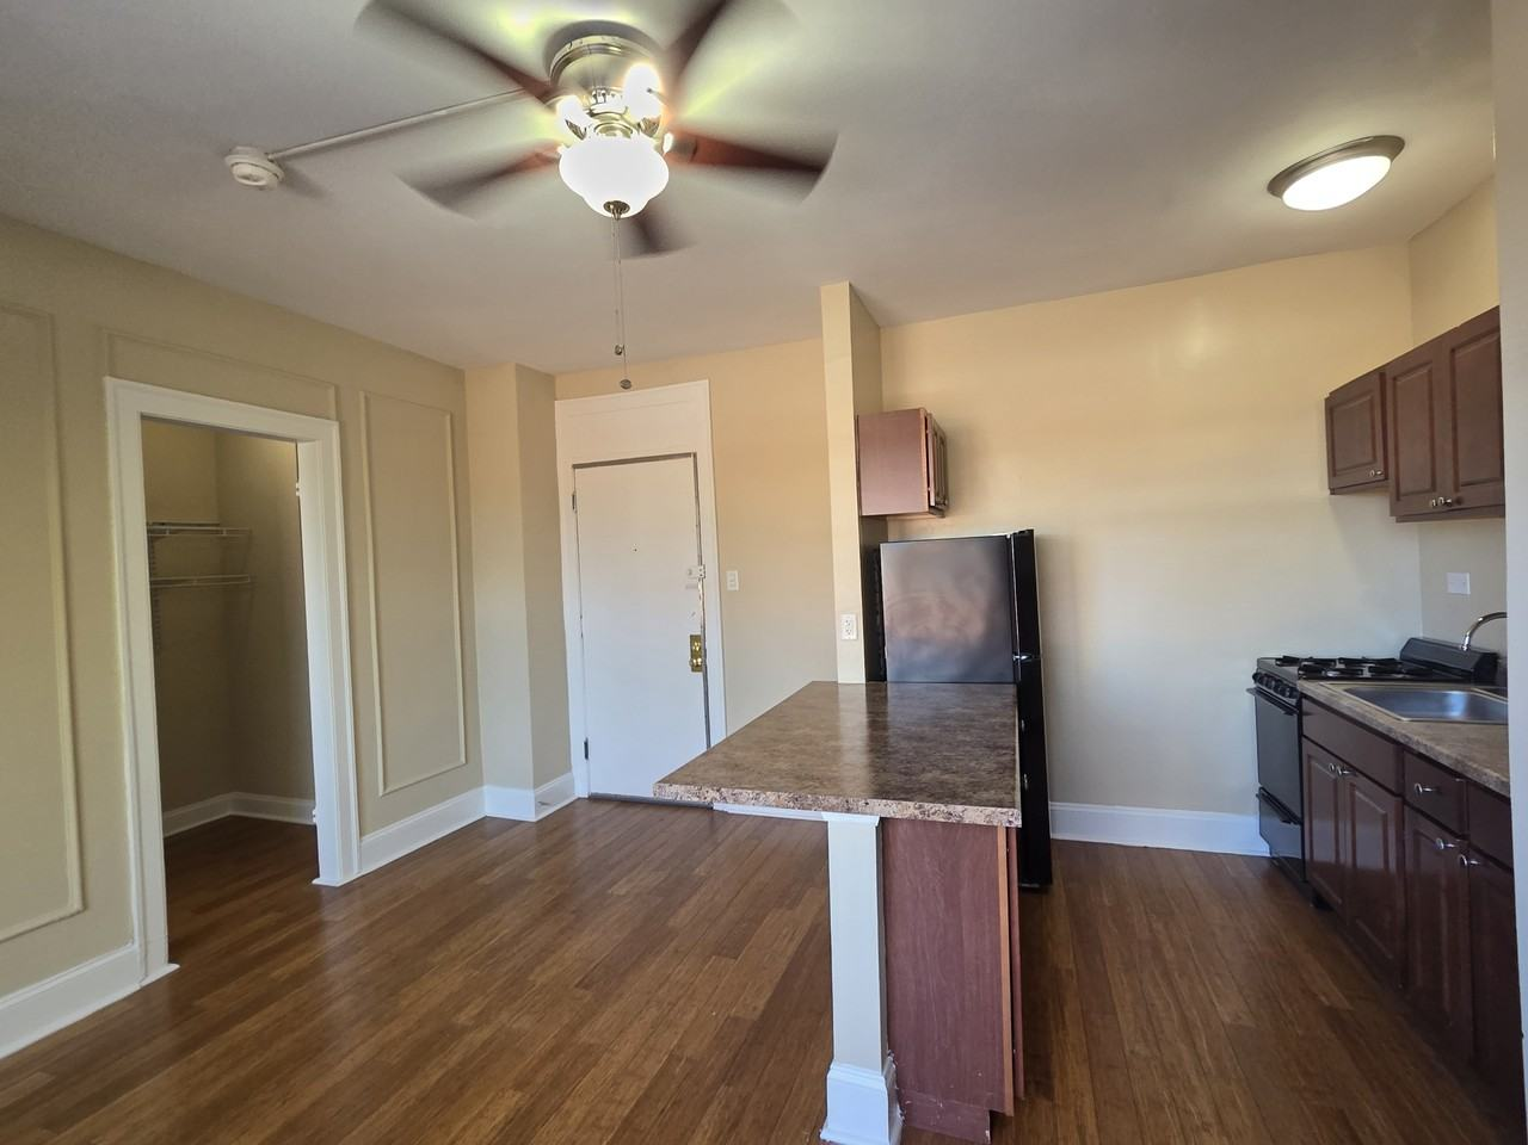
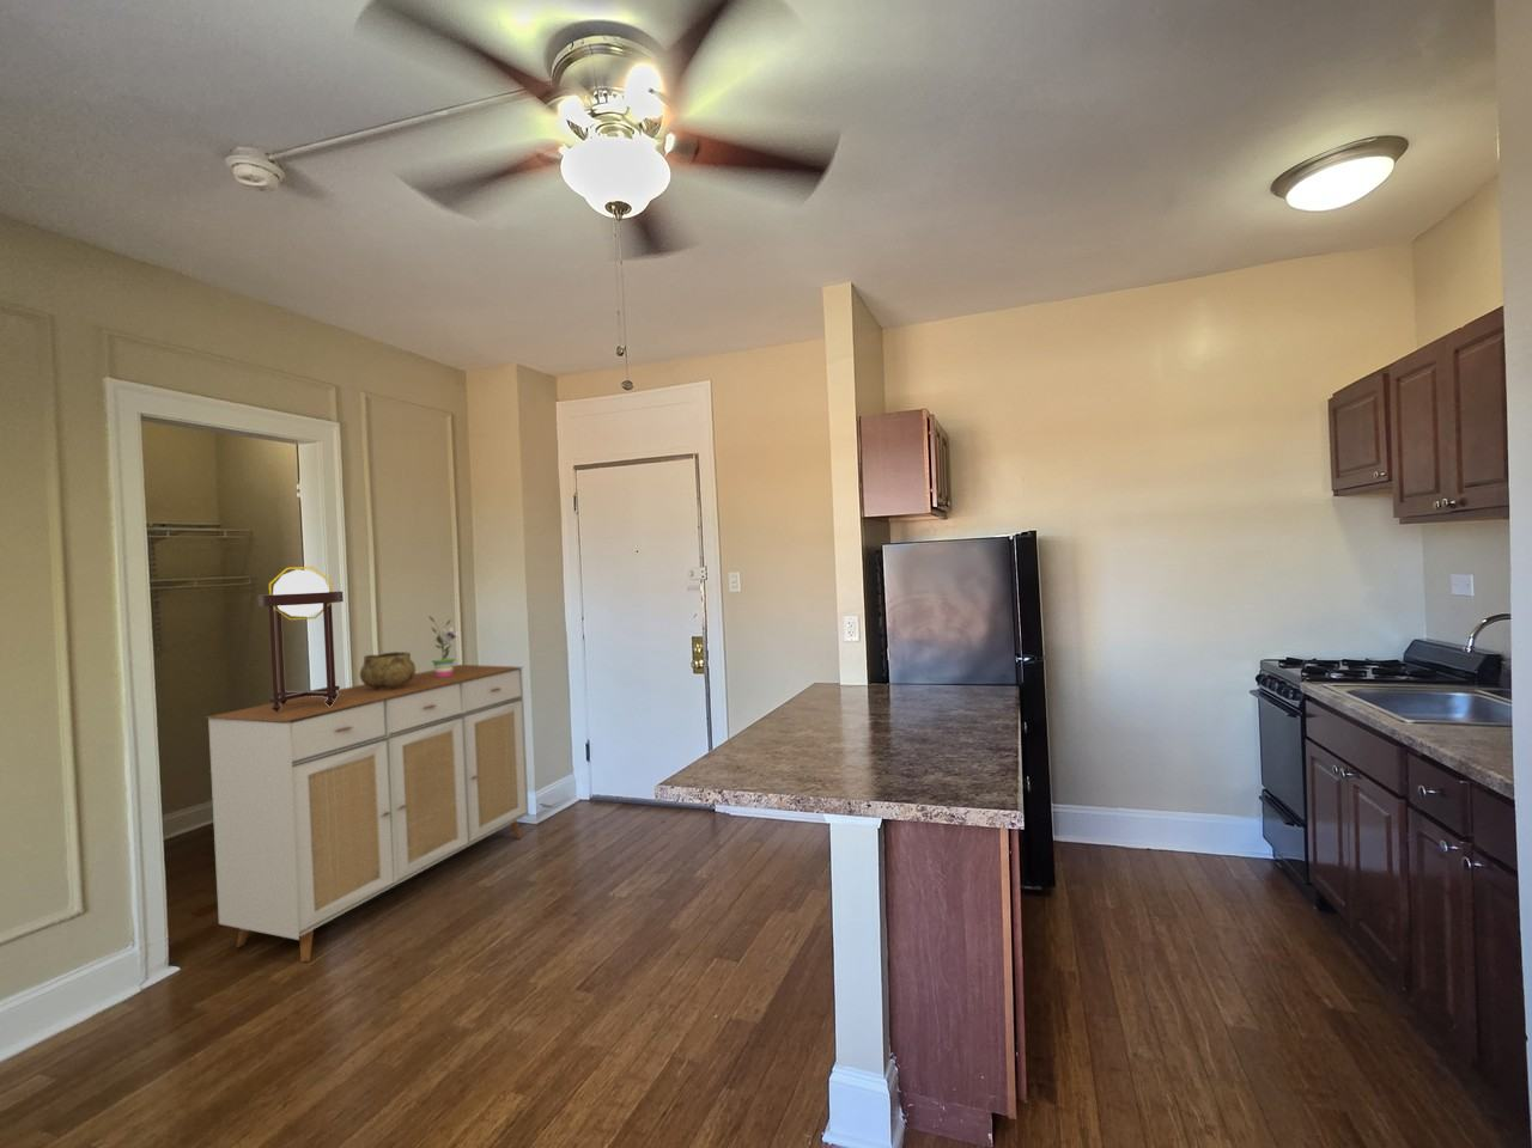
+ table lamp (303, 619)
+ sideboard (396, 785)
+ decorative bowl (387, 670)
+ potted plant (446, 644)
